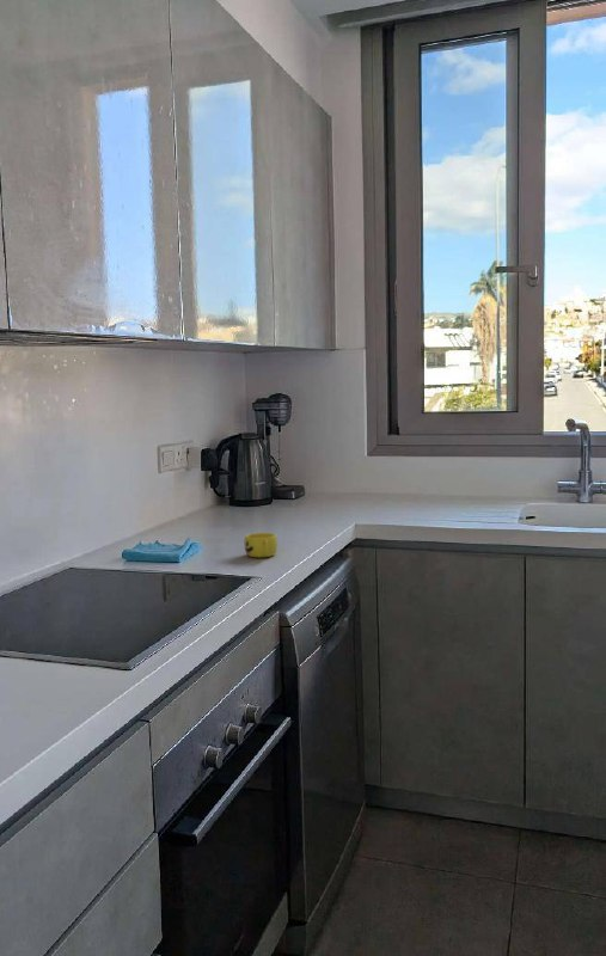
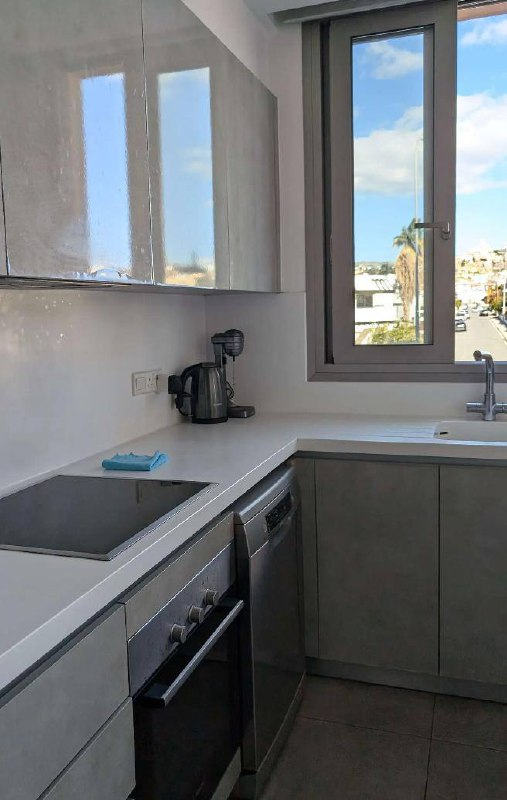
- cup (262, 545)
